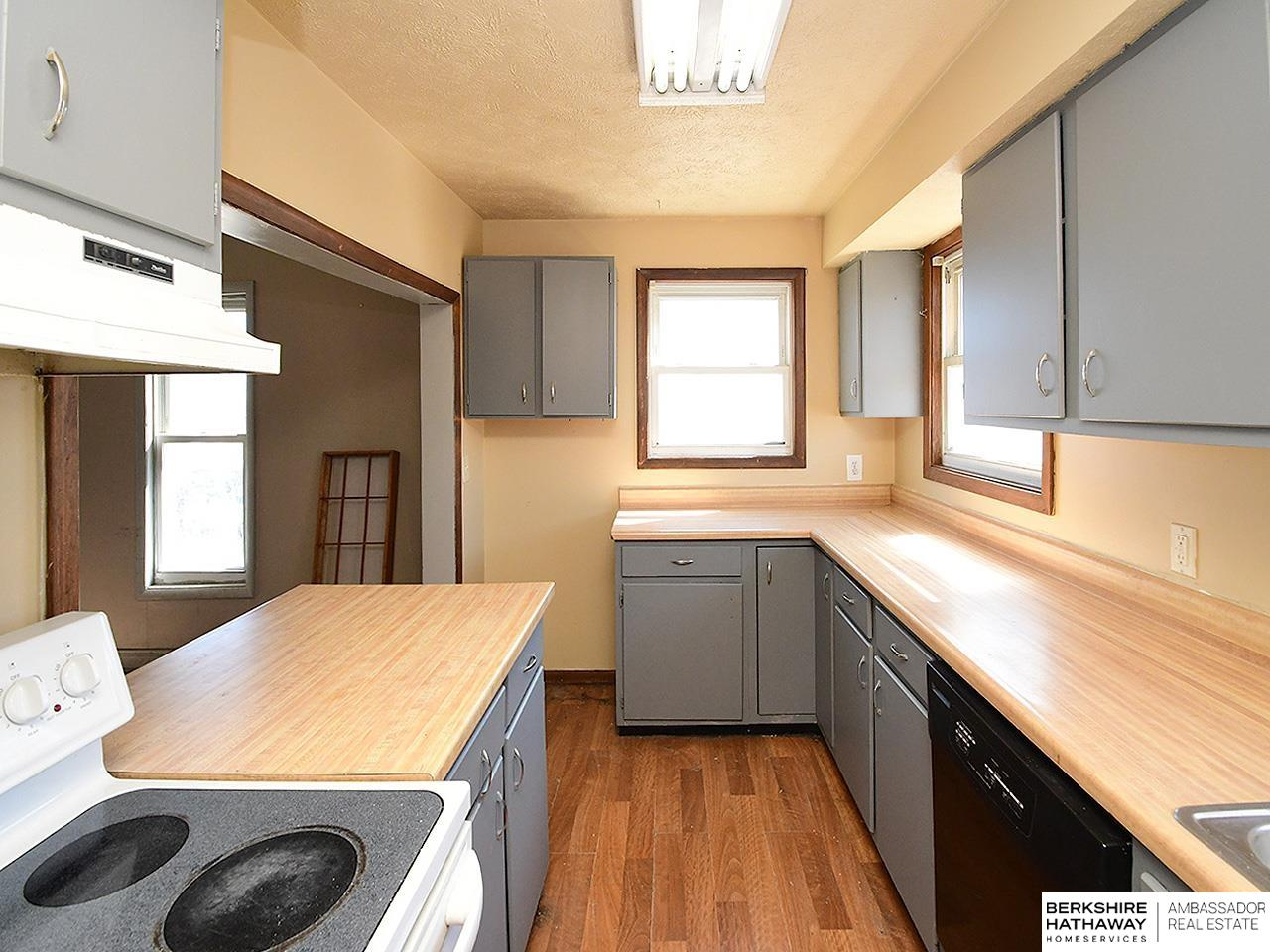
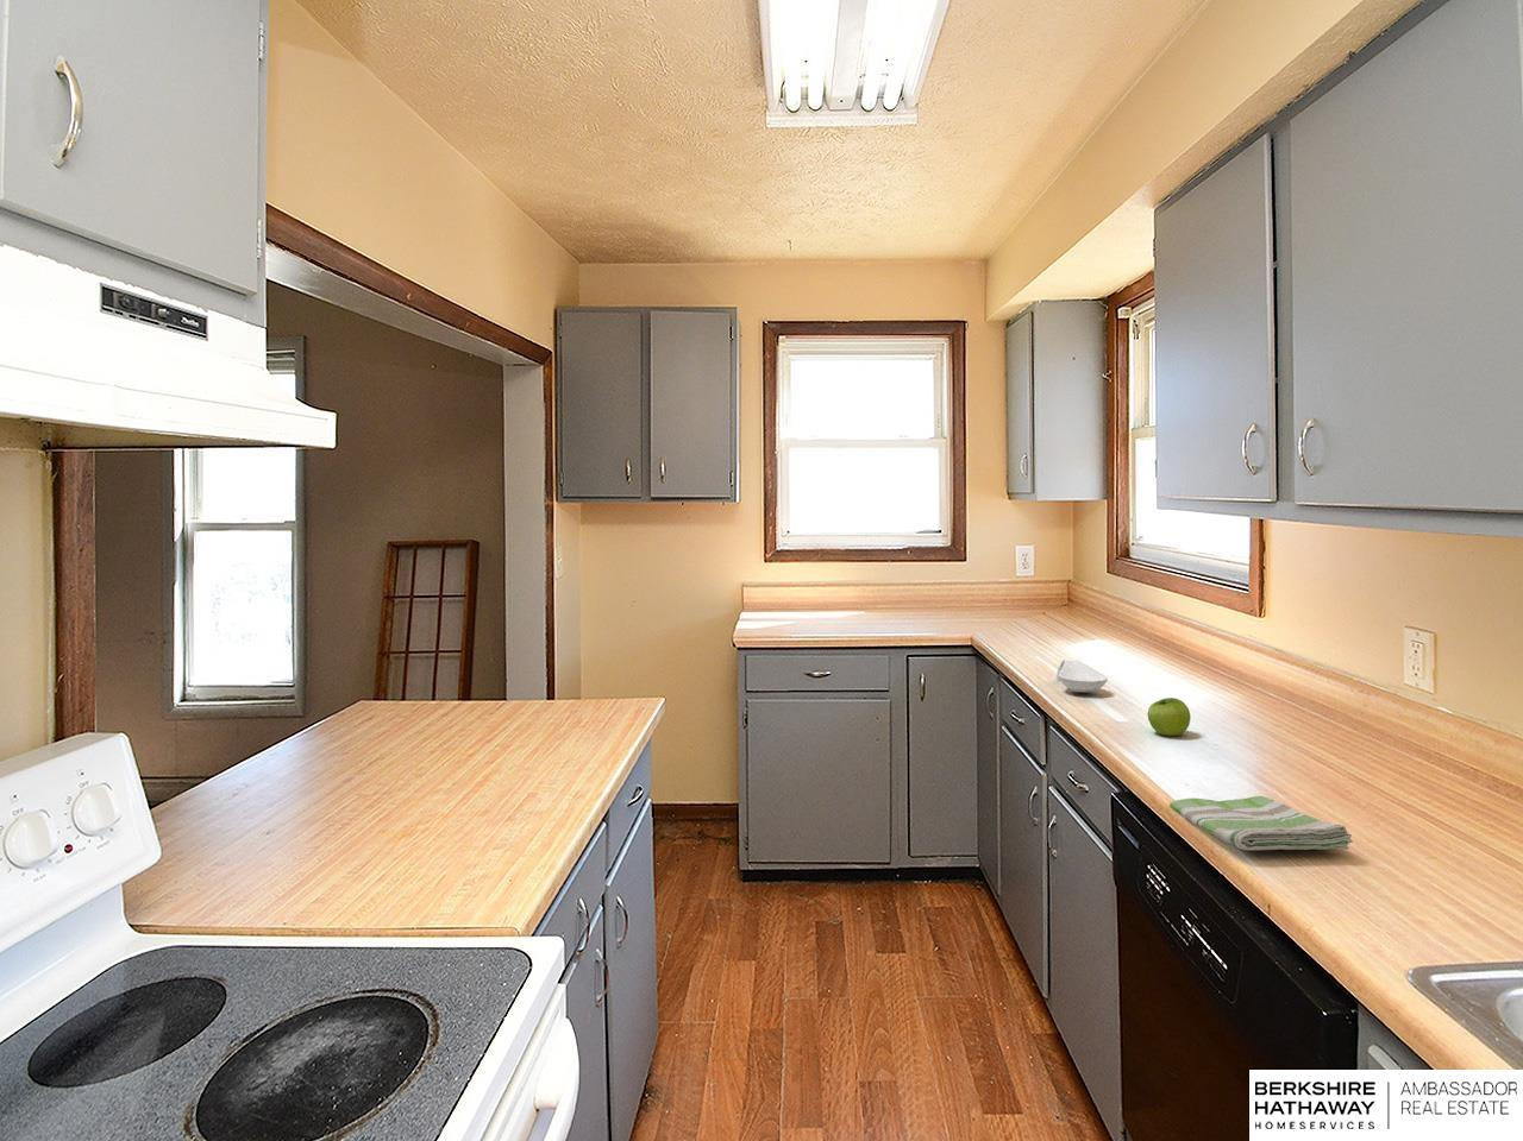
+ dish towel (1253, 817)
+ spoon rest (1076, 674)
+ fruit (1168, 717)
